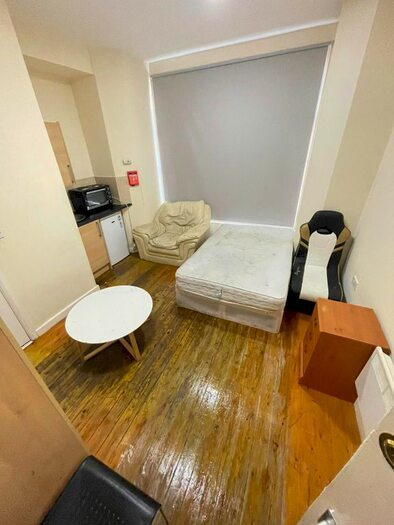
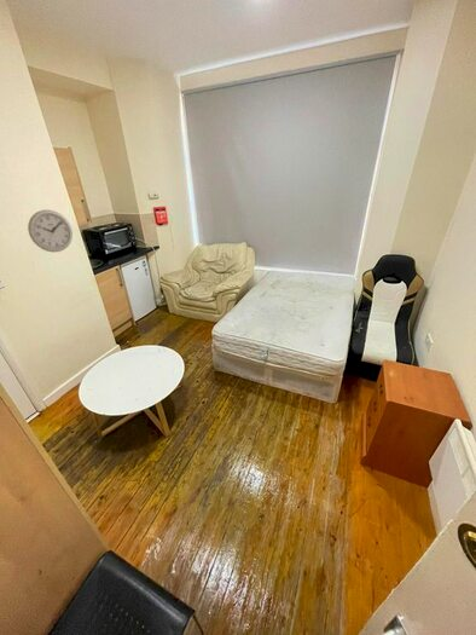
+ wall clock (52, 231)
